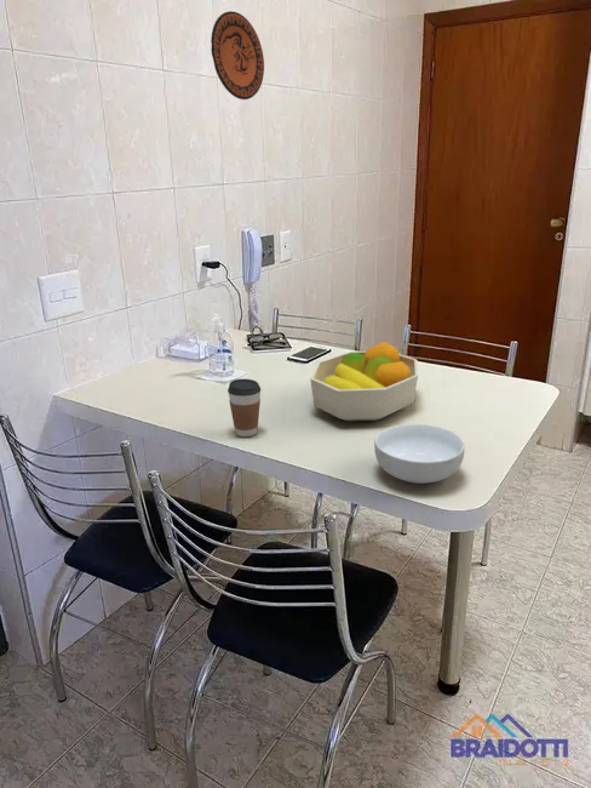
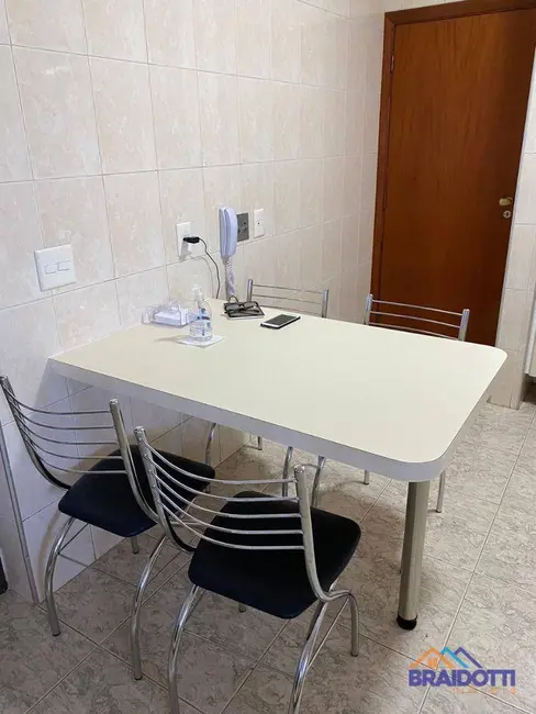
- cereal bowl (418, 457)
- coffee cup (245, 407)
- fruit bowl (366, 378)
- decorative plate (237, 56)
